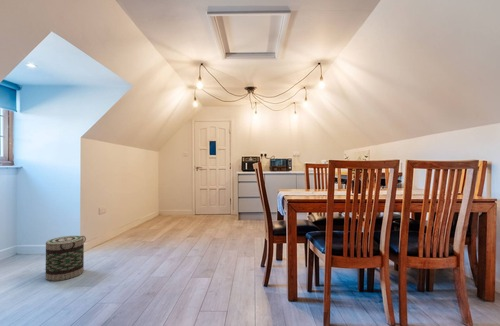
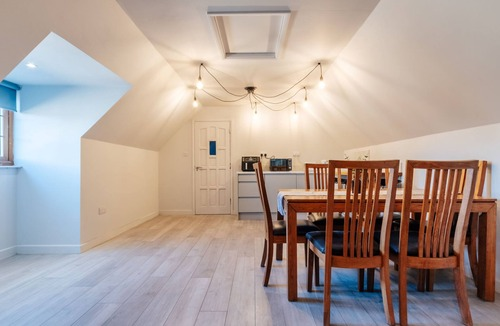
- basket (66, 255)
